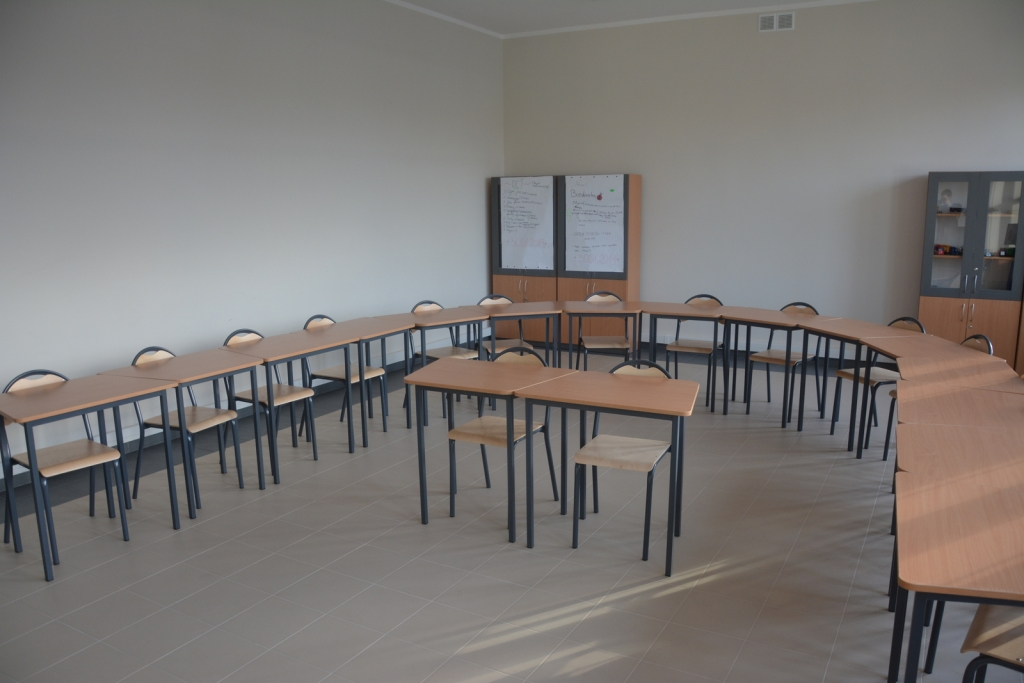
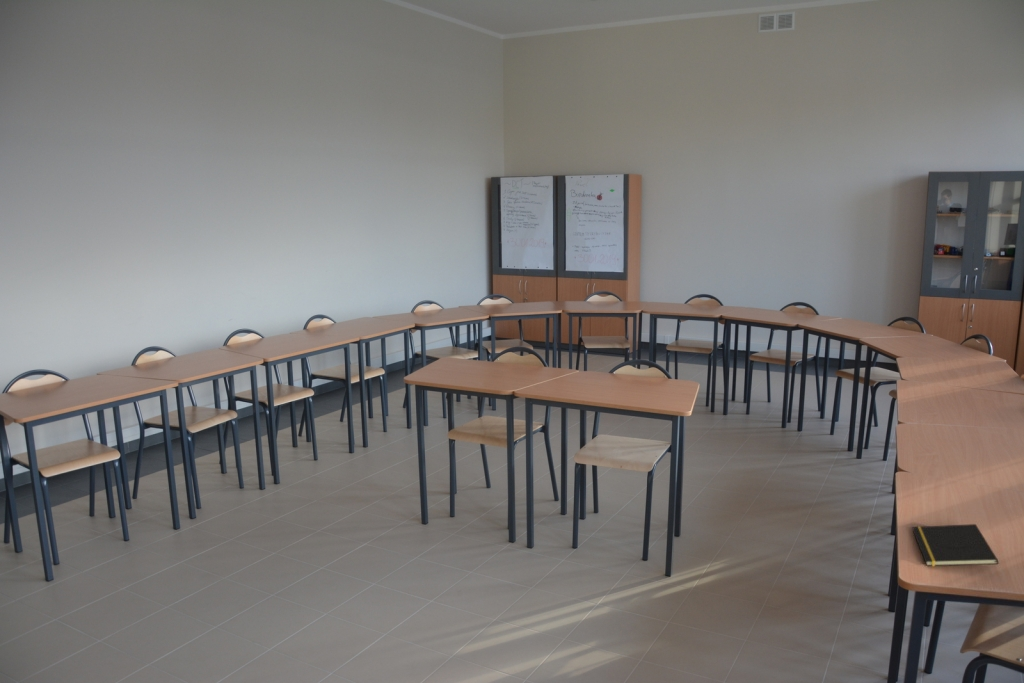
+ notepad (952, 544)
